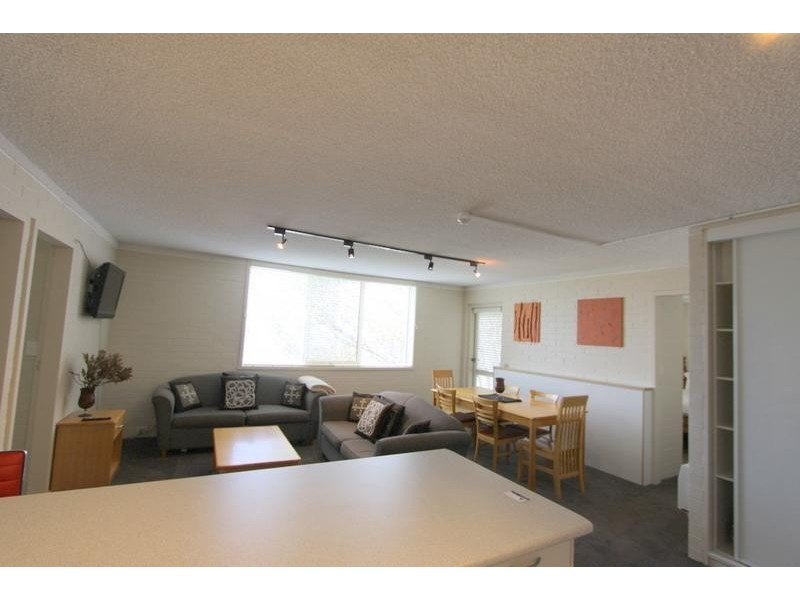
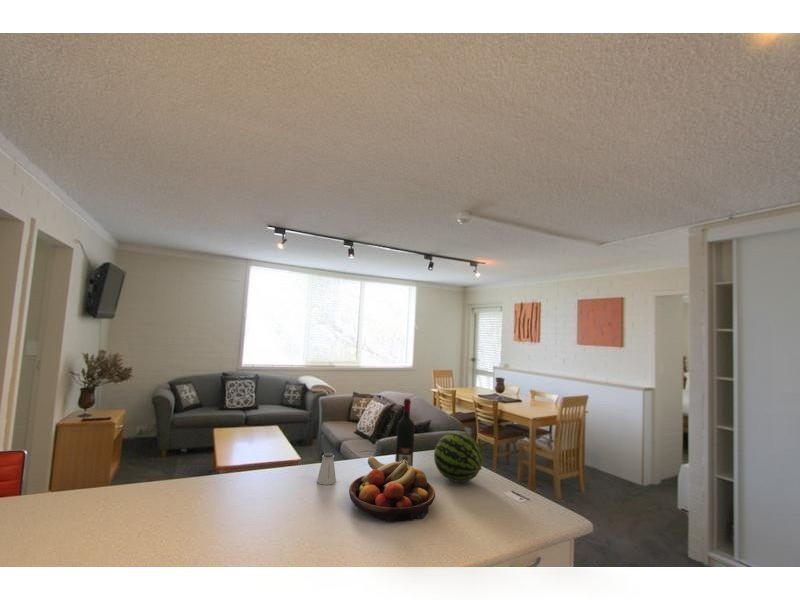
+ fruit bowl (391, 484)
+ fruit (457, 456)
+ alcohol (405, 434)
+ saltshaker (327, 467)
